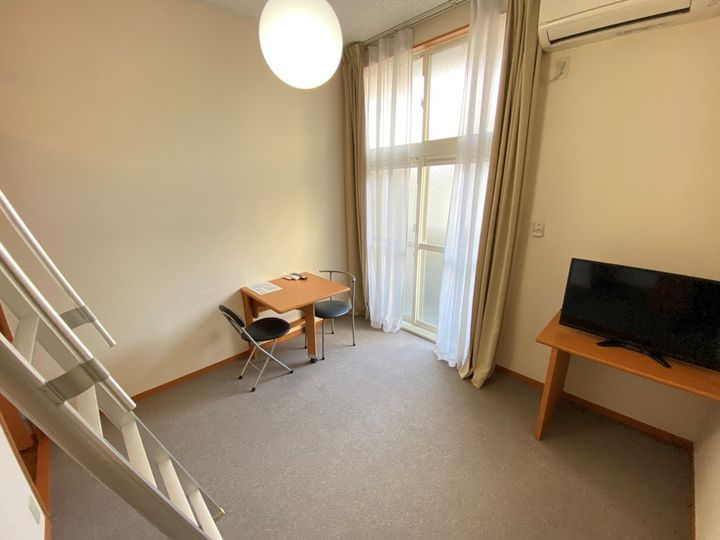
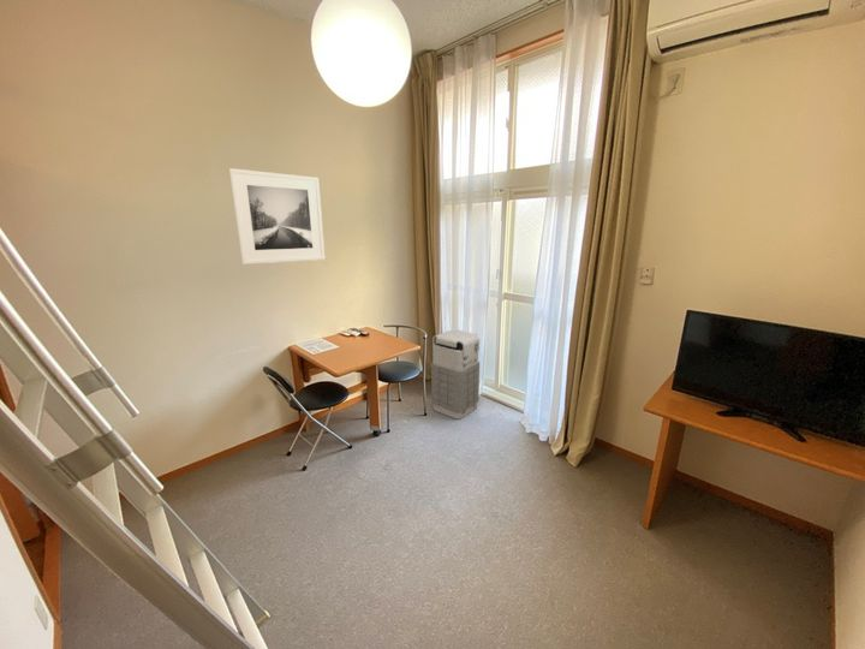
+ grenade (455, 371)
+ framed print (281, 219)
